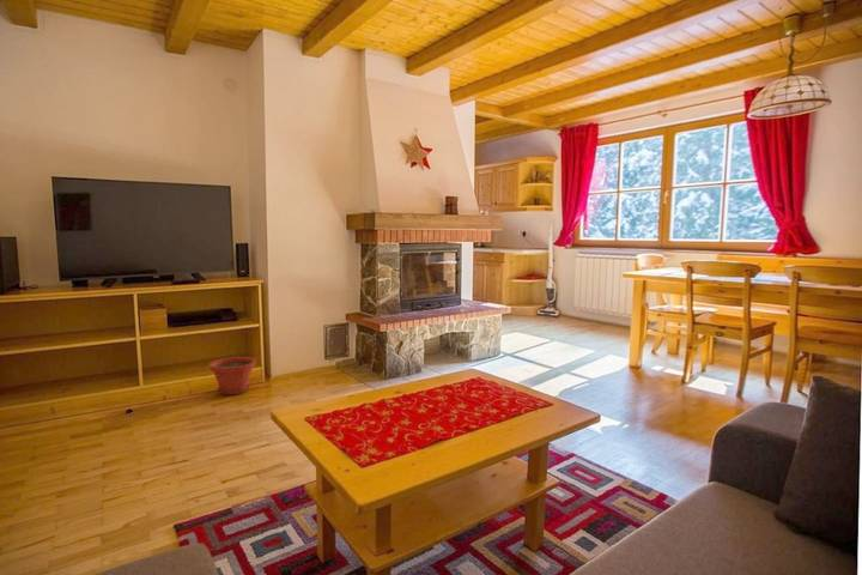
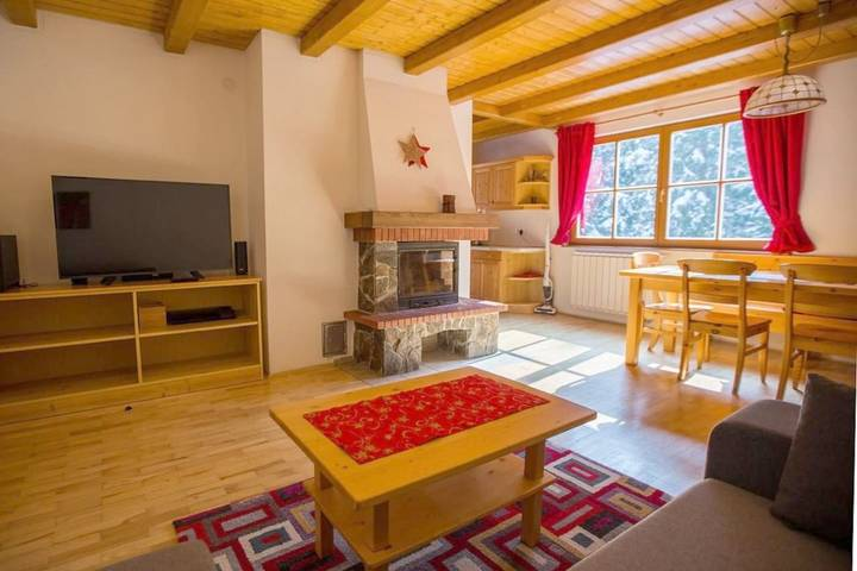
- plant pot (233, 376)
